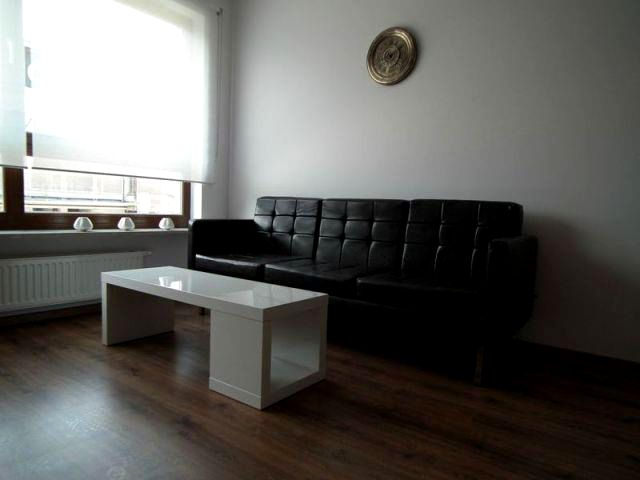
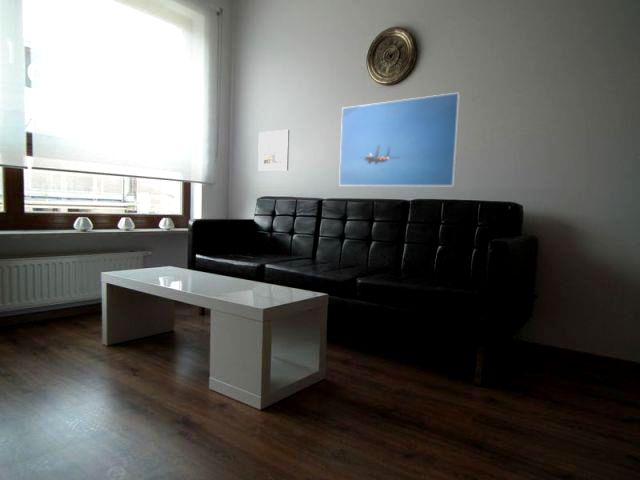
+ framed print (394, 144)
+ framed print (273, 151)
